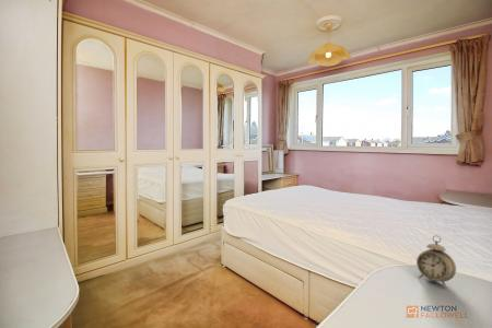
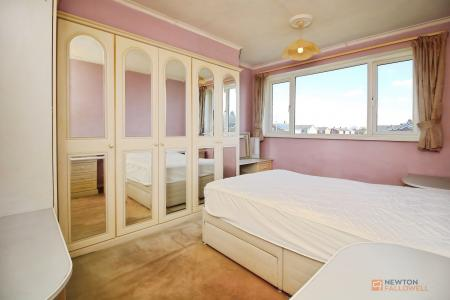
- alarm clock (434, 258)
